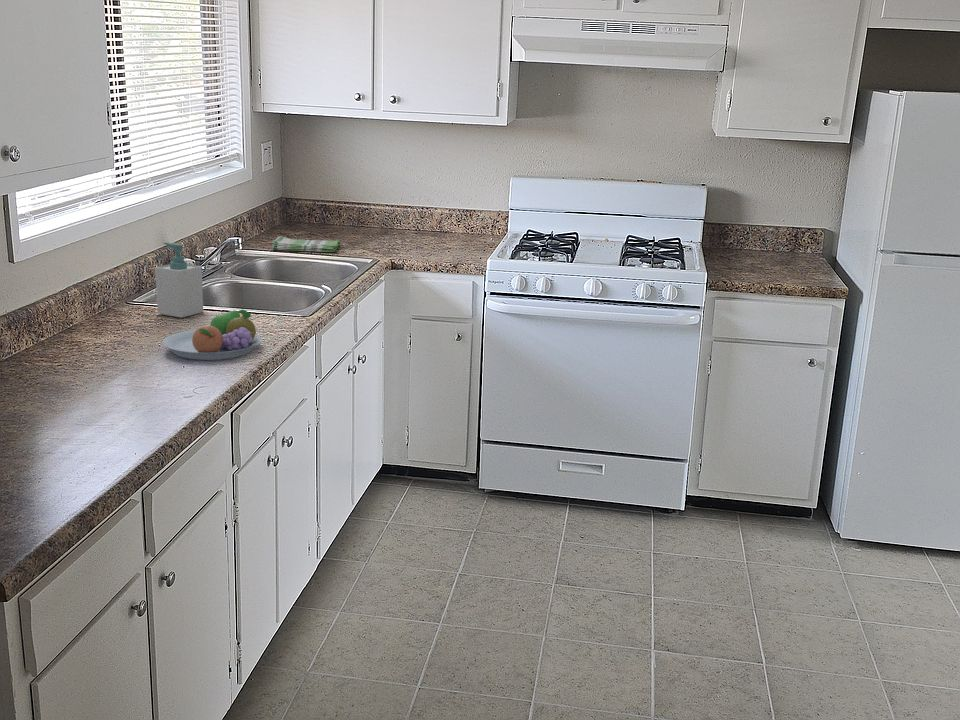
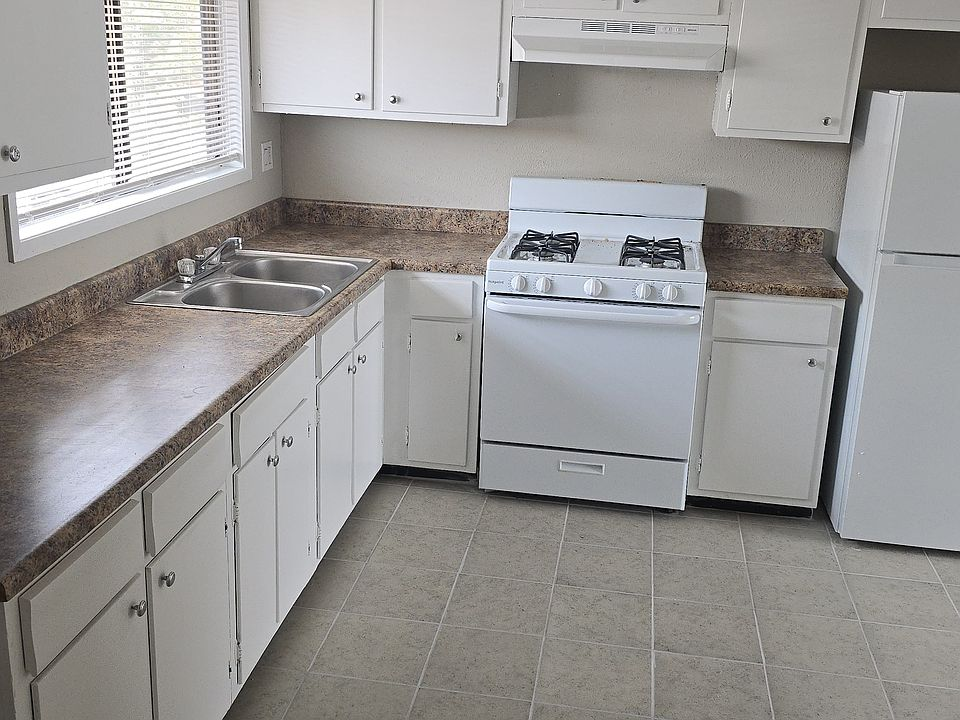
- dish towel (306, 242)
- soap bottle (178, 278)
- fruit bowl (215, 330)
